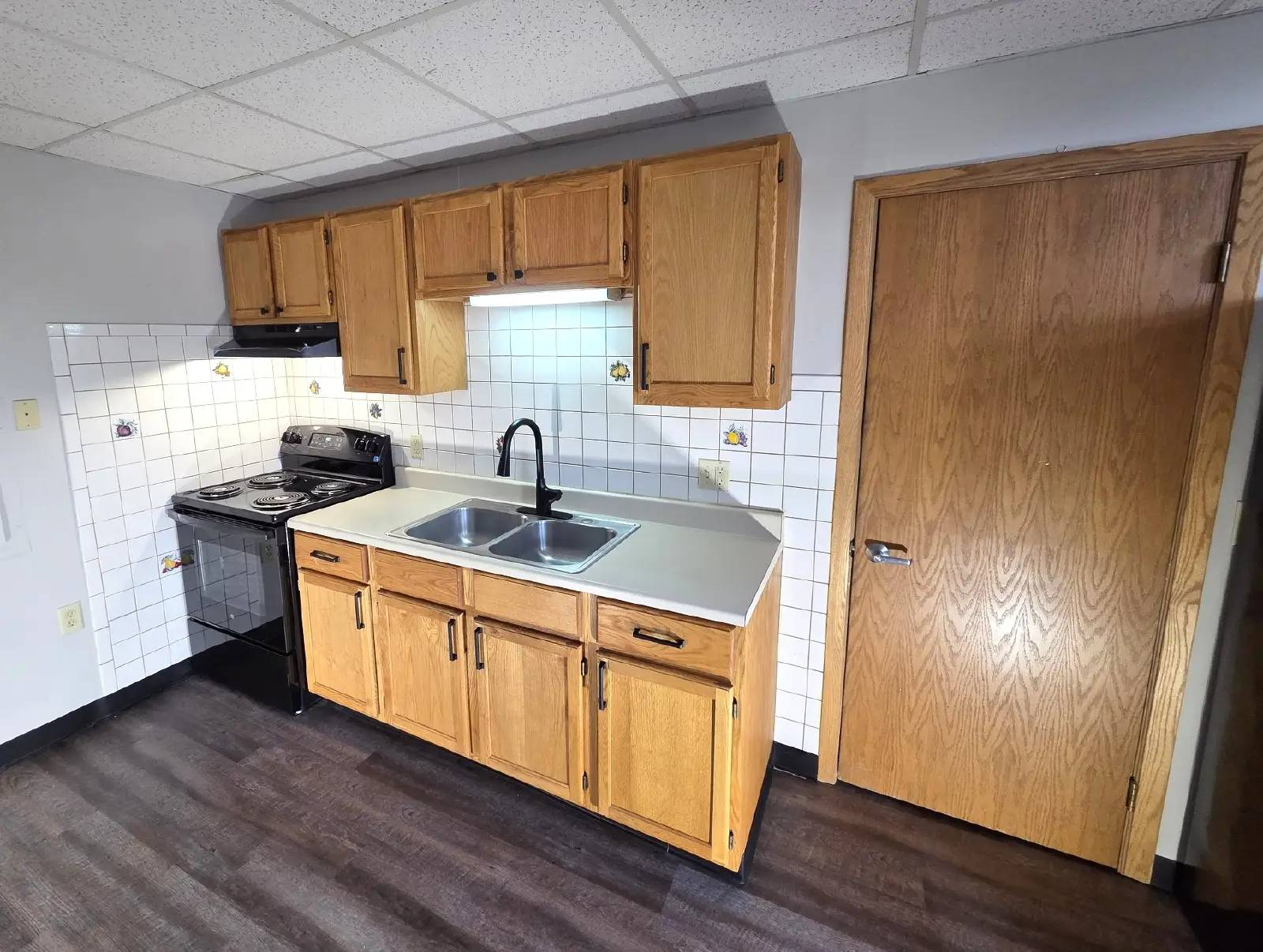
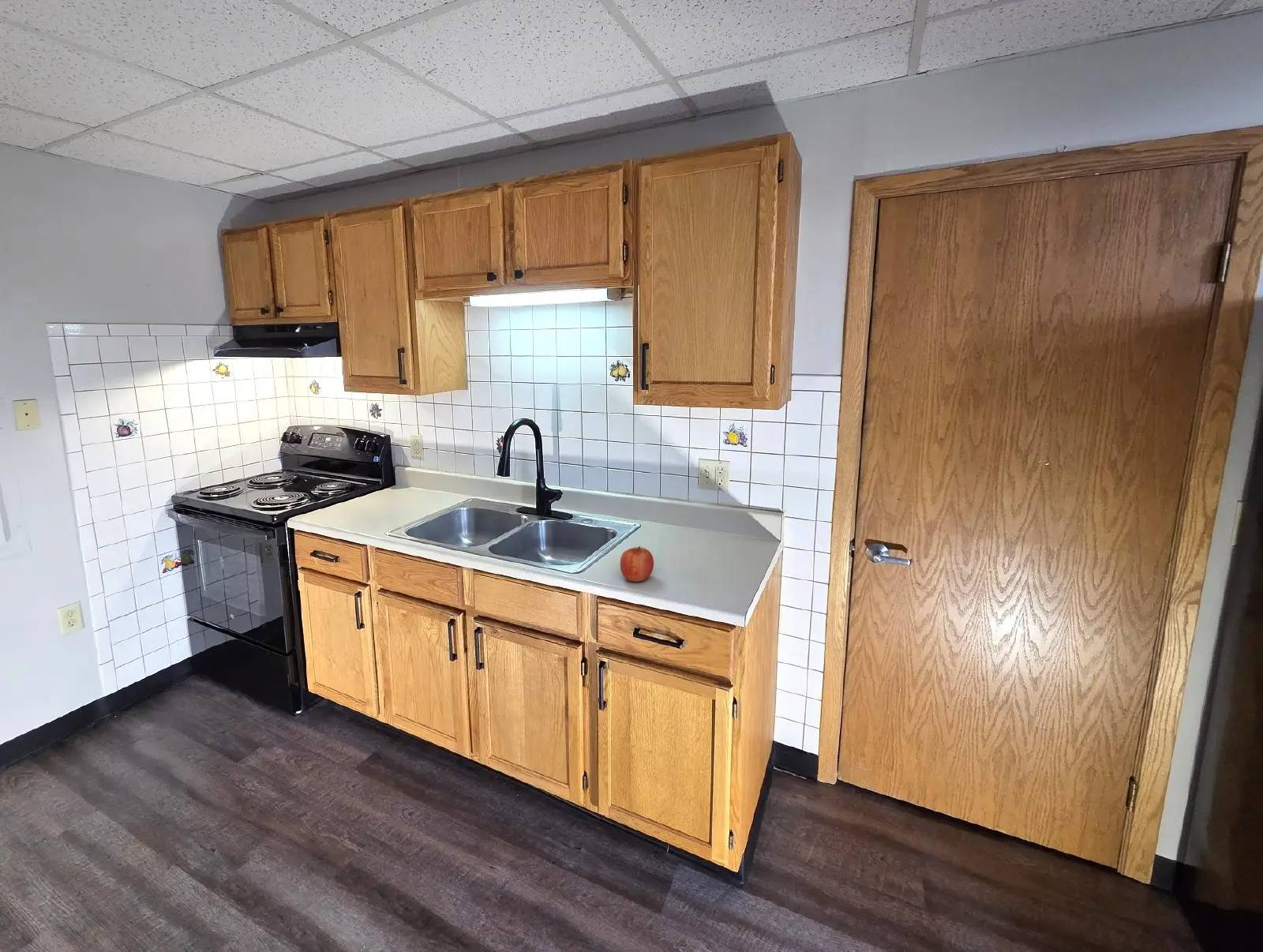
+ fruit (636, 562)
